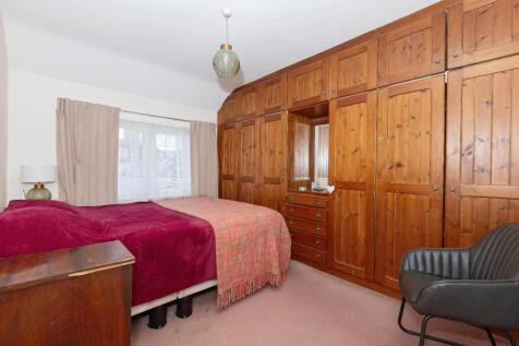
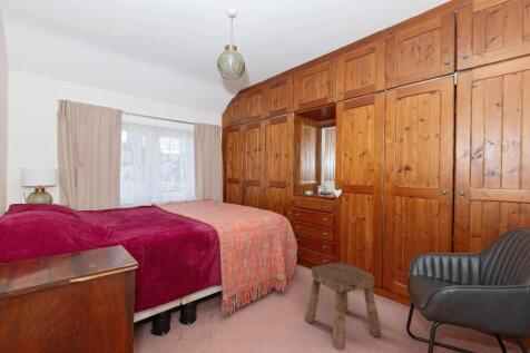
+ stool (341, 300)
